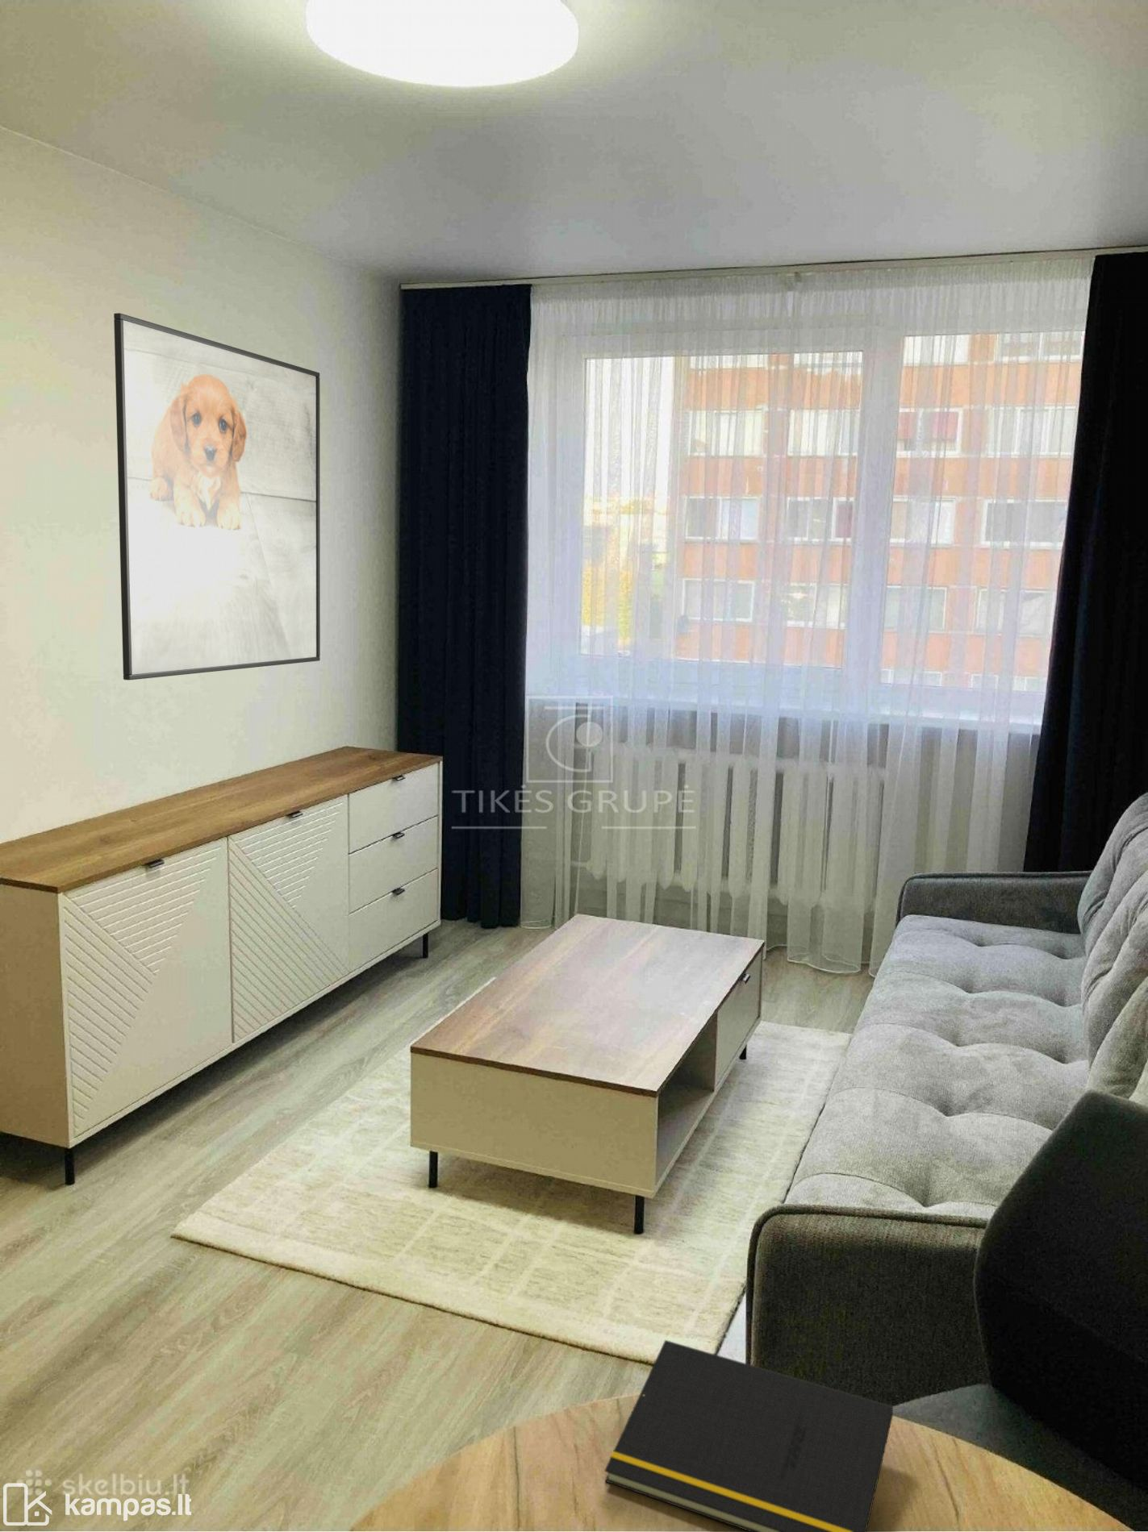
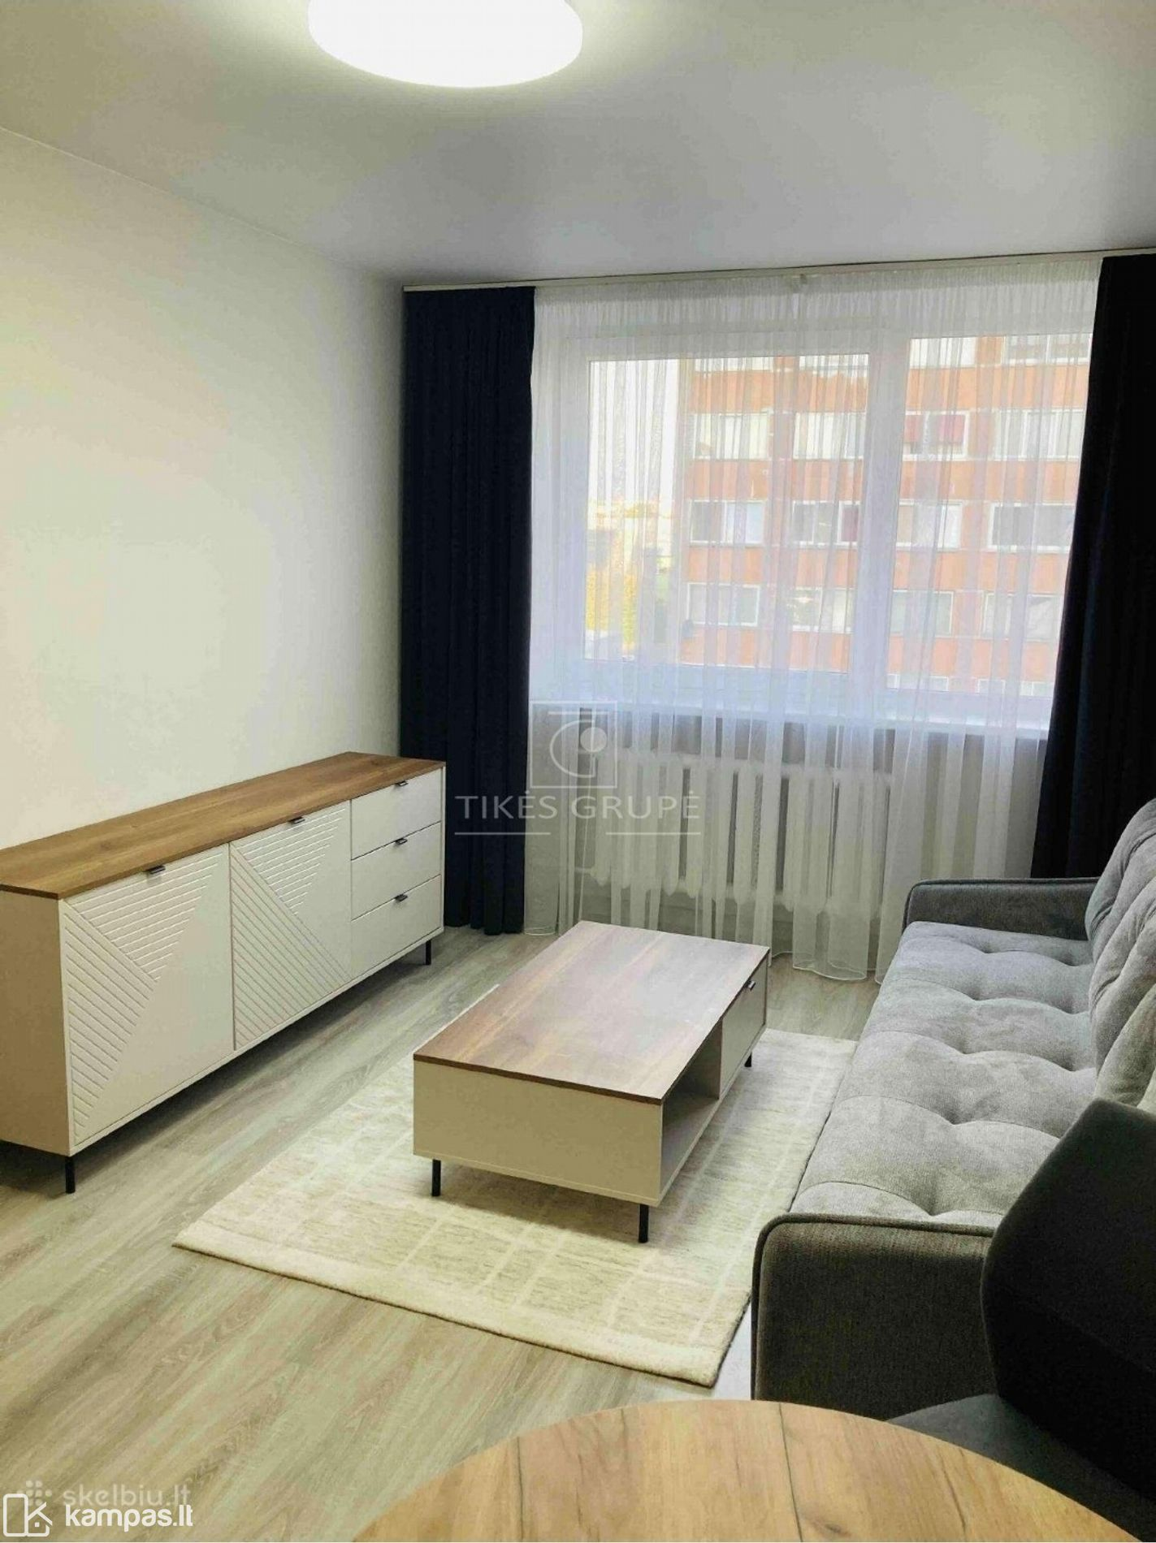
- notepad (752, 1443)
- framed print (230, 510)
